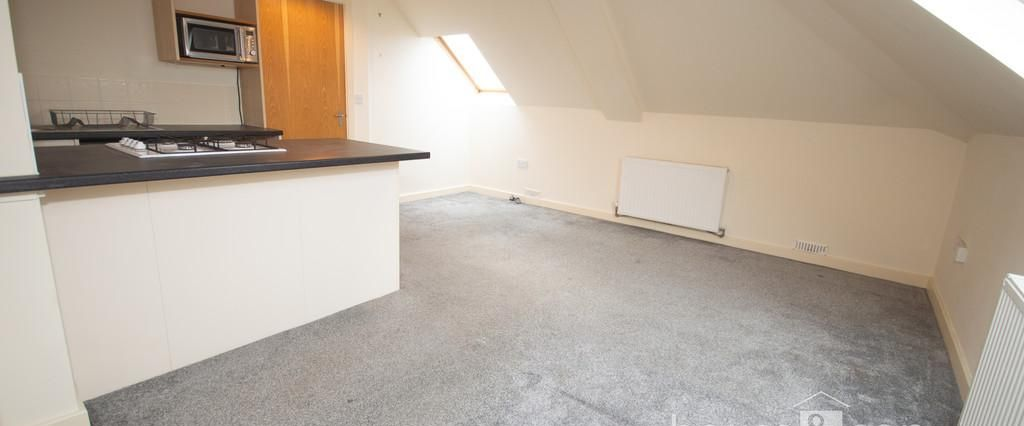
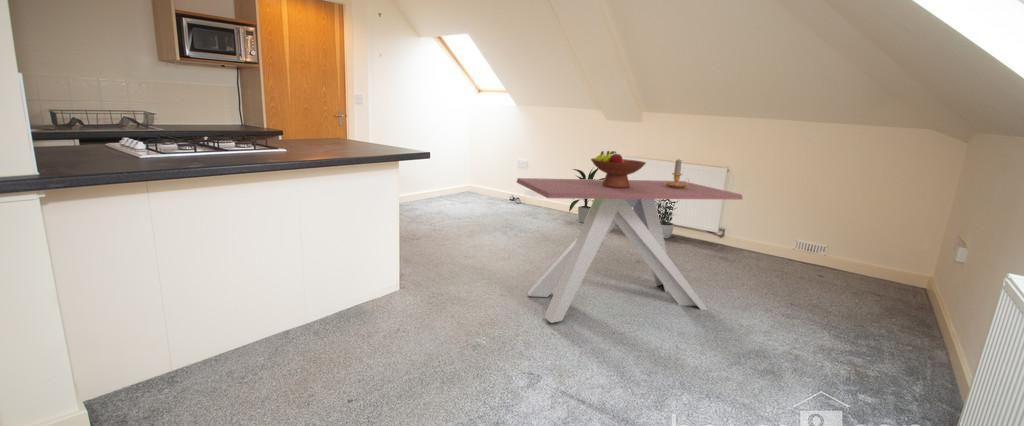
+ fruit bowl (617, 168)
+ potted plant (662, 215)
+ candlestick (679, 172)
+ dining table (627, 237)
+ indoor plant (585, 199)
